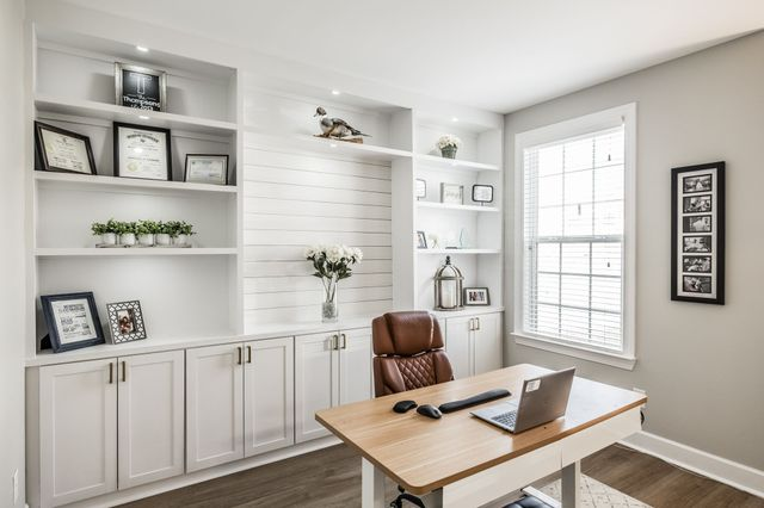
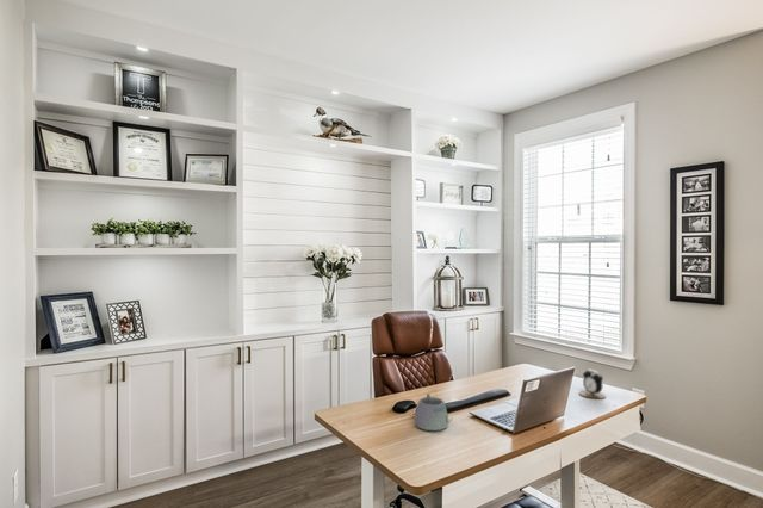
+ alarm clock (591, 382)
+ mug (434, 410)
